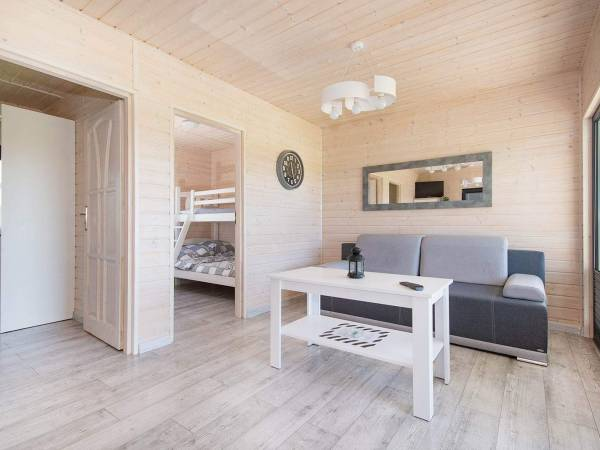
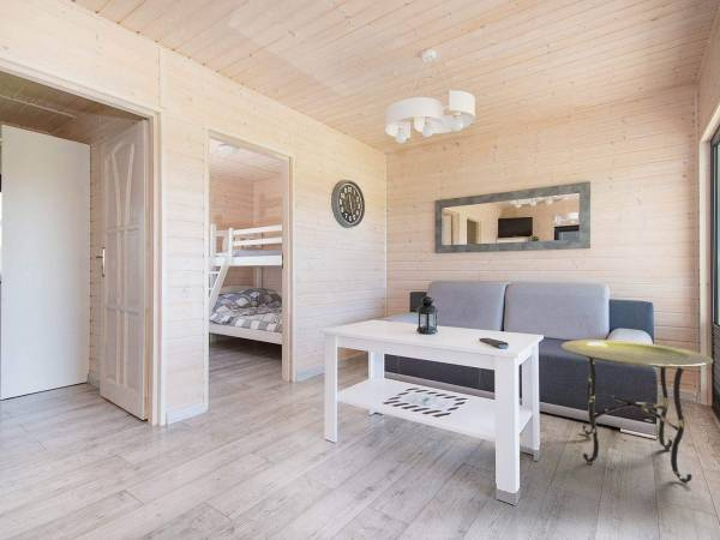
+ side table (630, 403)
